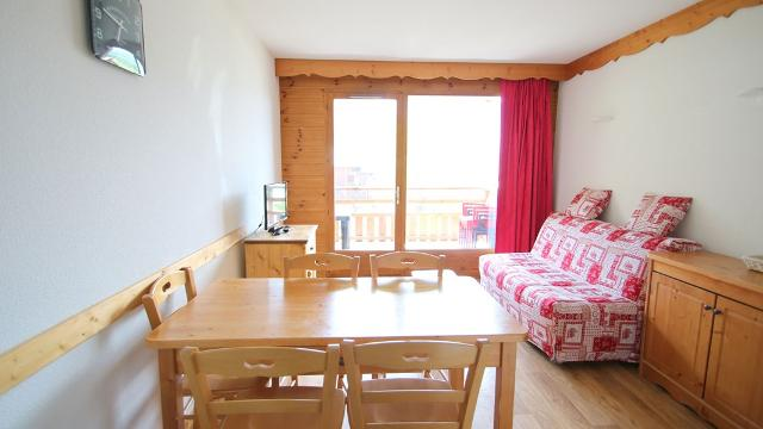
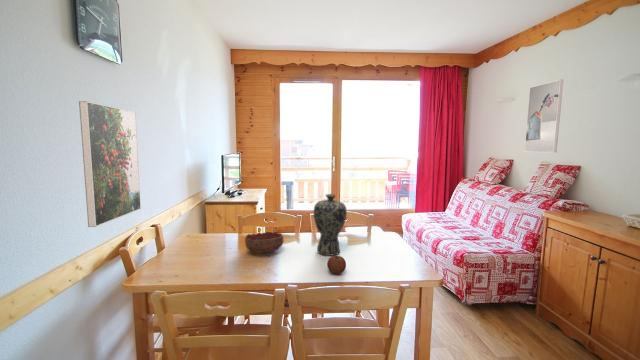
+ apple (336, 264)
+ vase (329, 223)
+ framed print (114, 163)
+ decorative bowl (264, 241)
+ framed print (542, 118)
